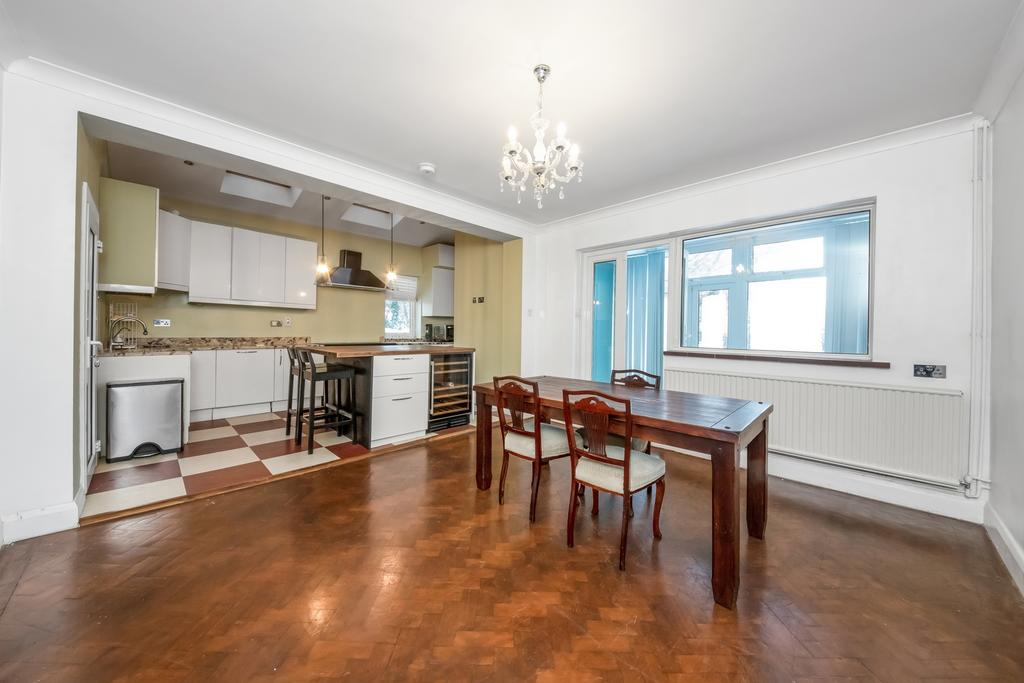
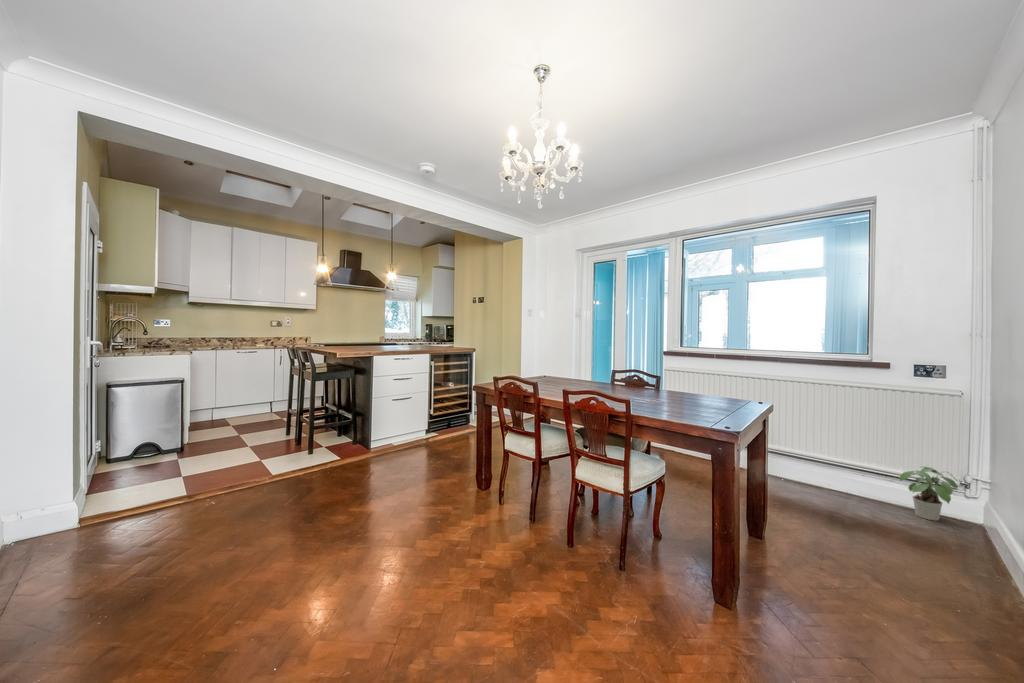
+ potted plant (928, 493)
